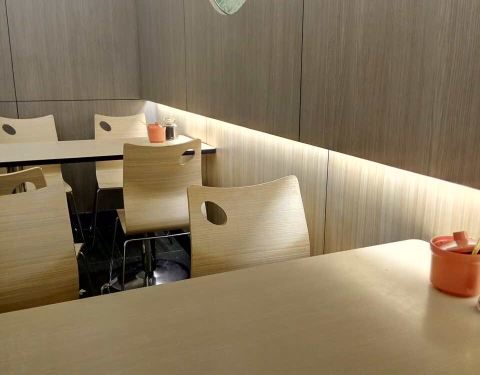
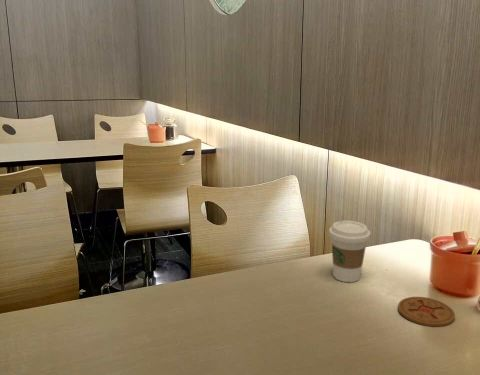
+ coaster (425, 310)
+ coffee cup (348, 251)
